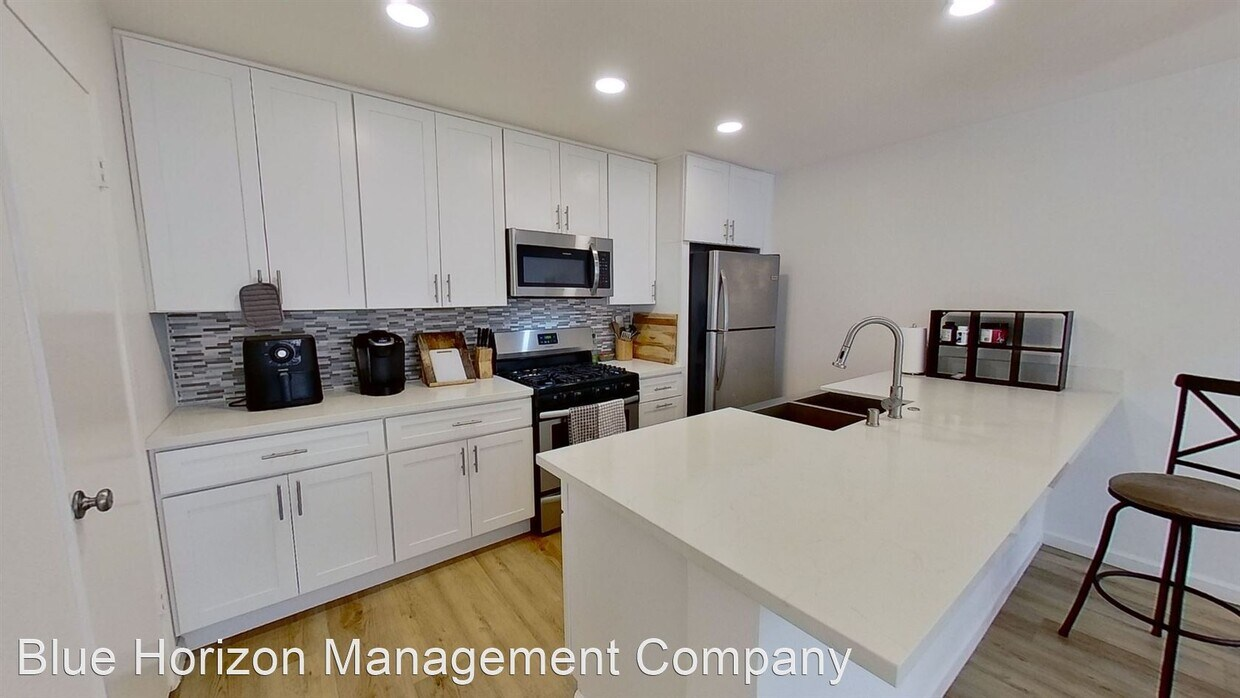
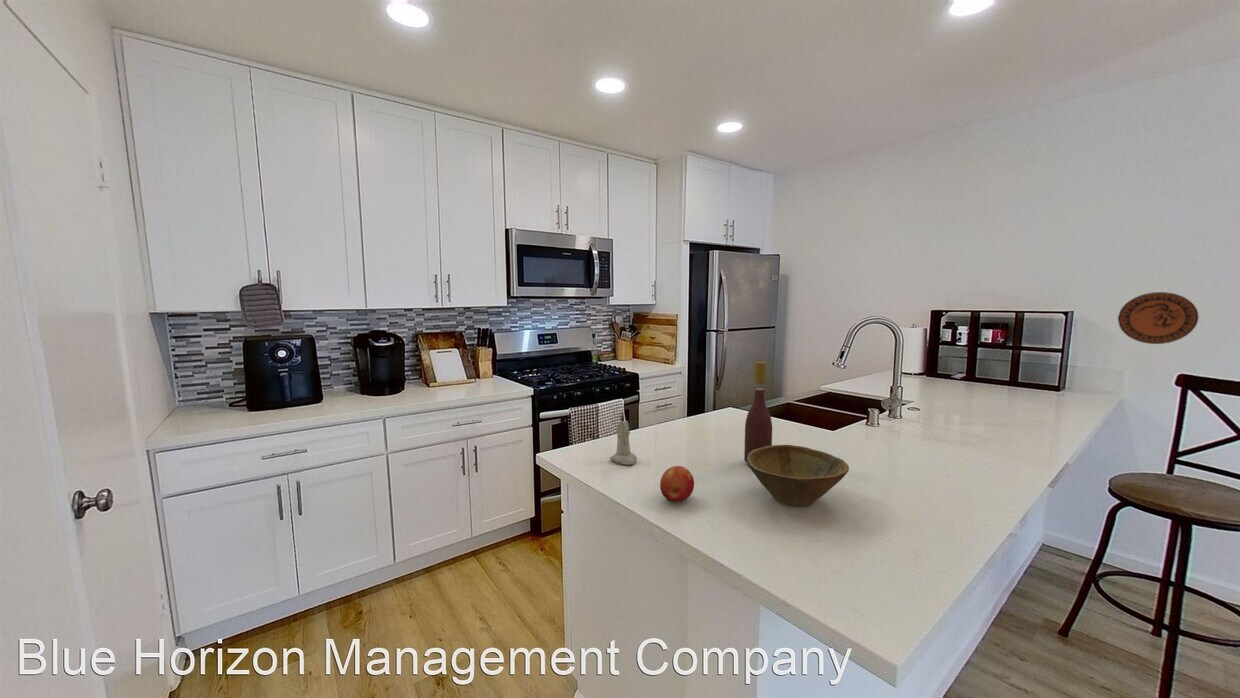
+ apple (676, 483)
+ decorative plate (1156, 318)
+ wine bottle (758, 413)
+ bowl (795, 479)
+ candle (624, 436)
